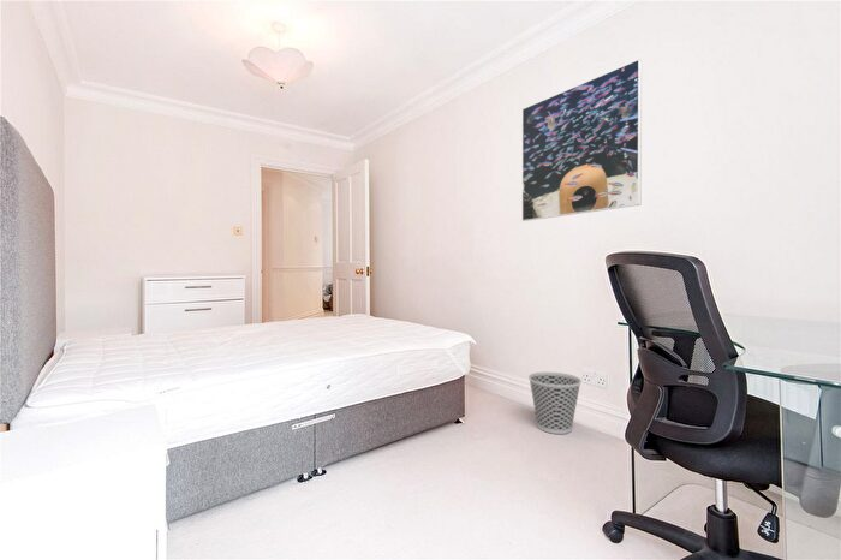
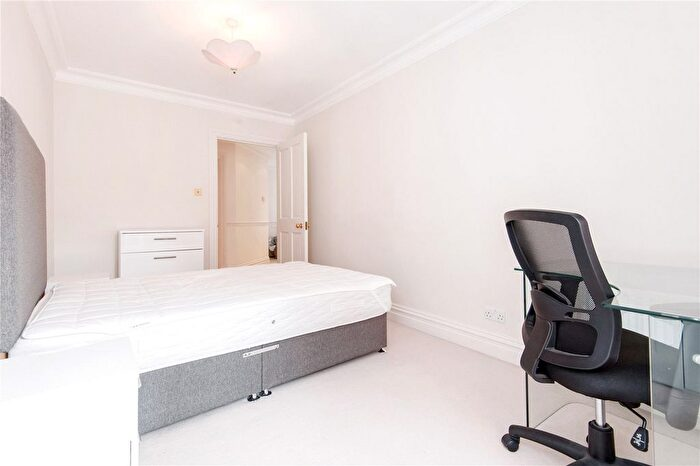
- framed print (574, 150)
- wastebasket (554, 403)
